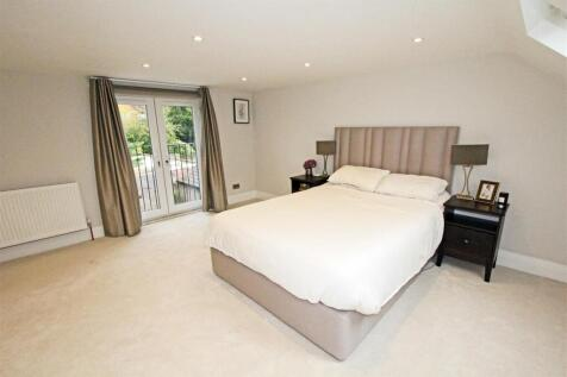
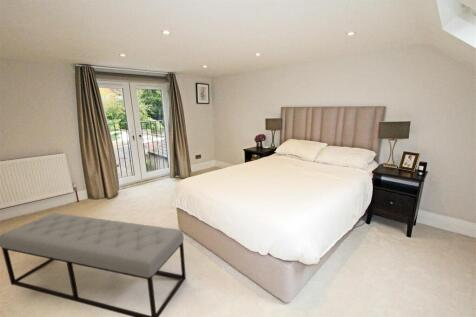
+ bench (95, 256)
